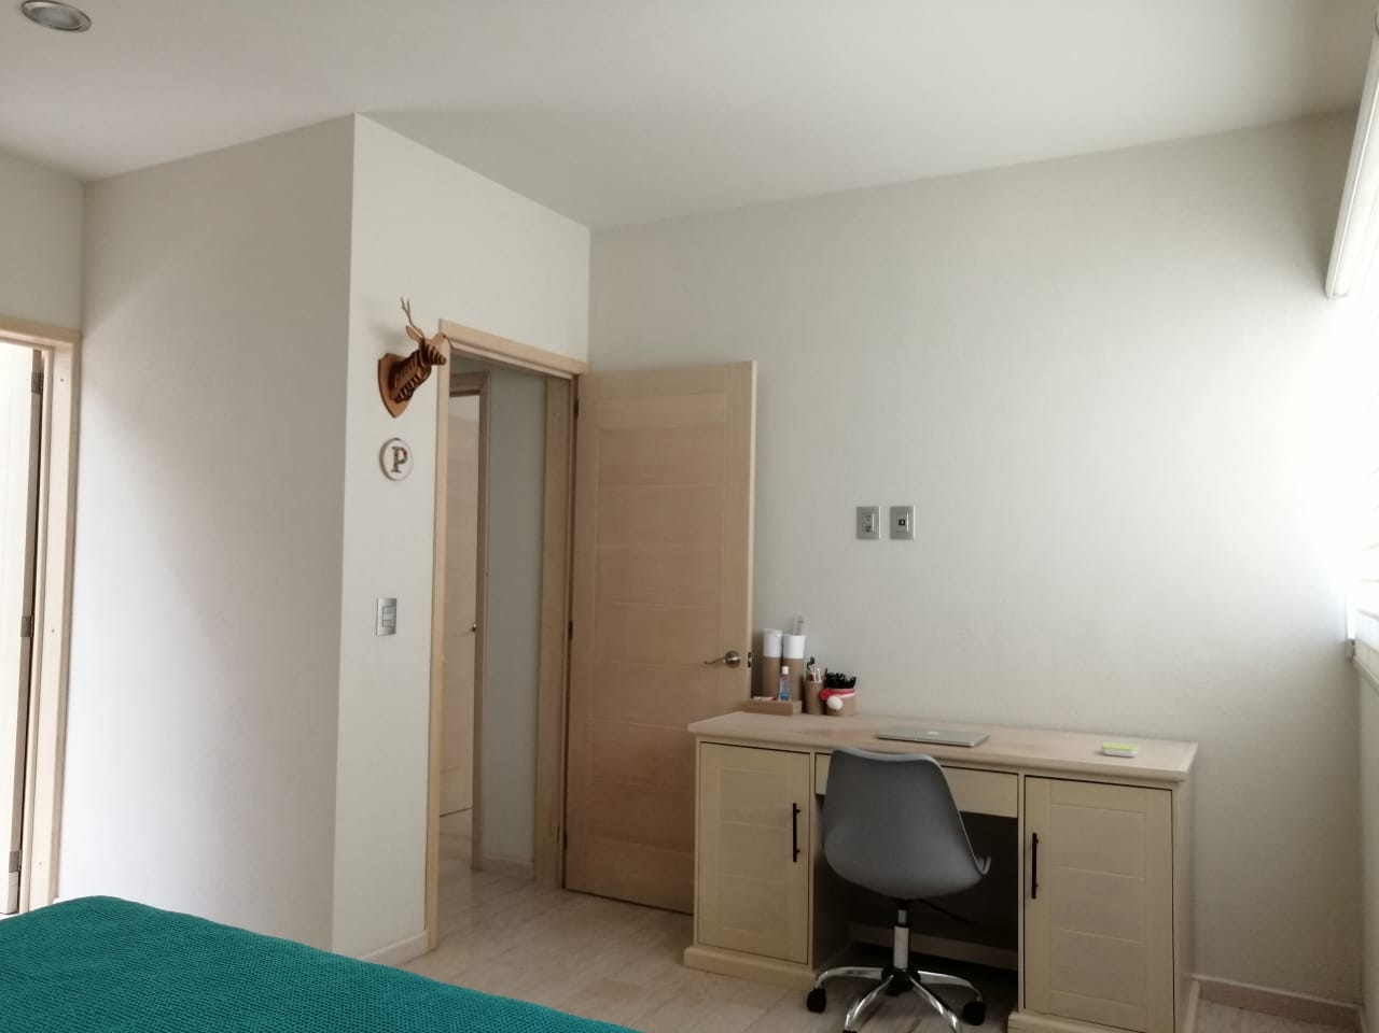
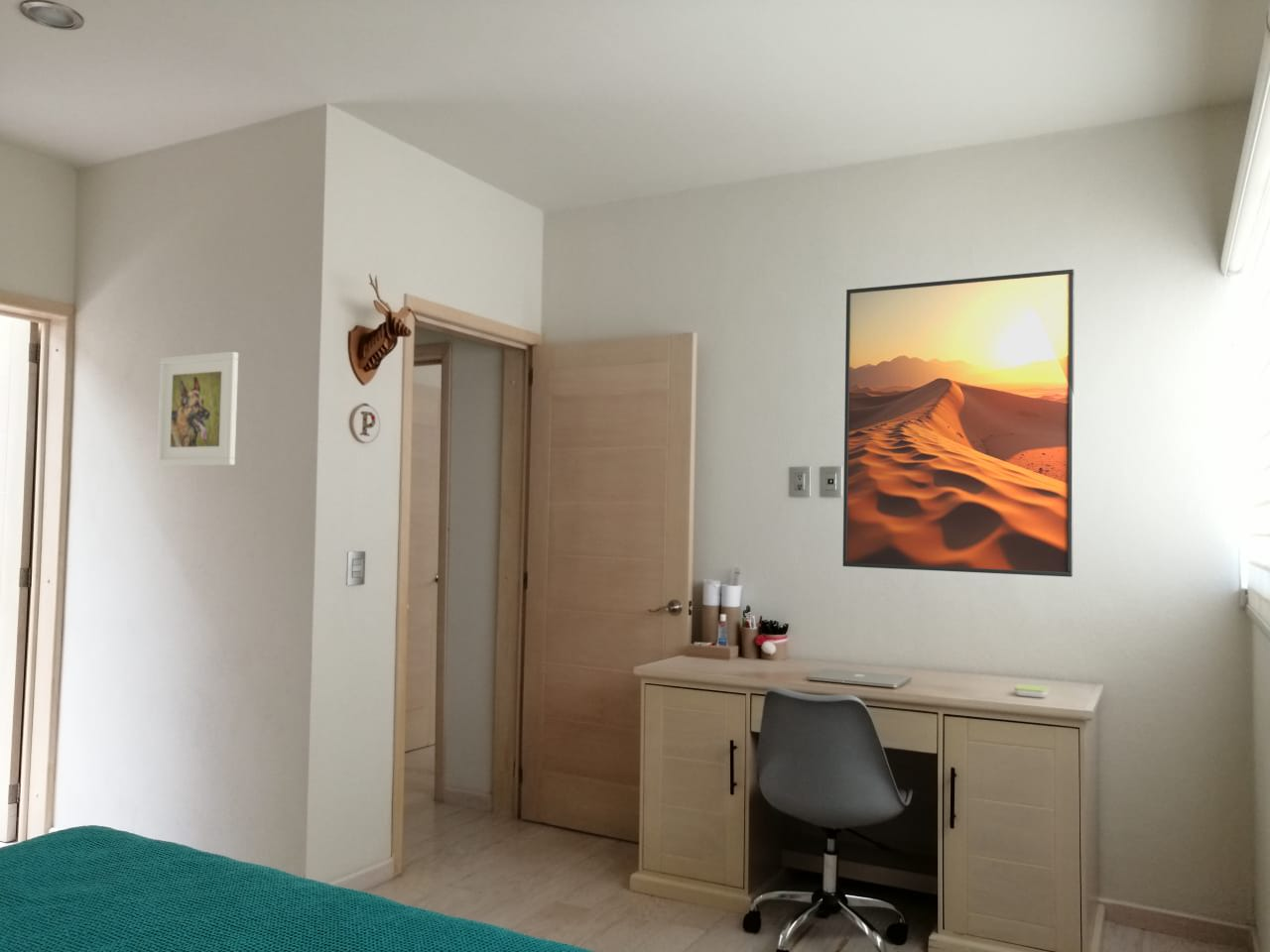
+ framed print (196, 410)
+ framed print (952, 424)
